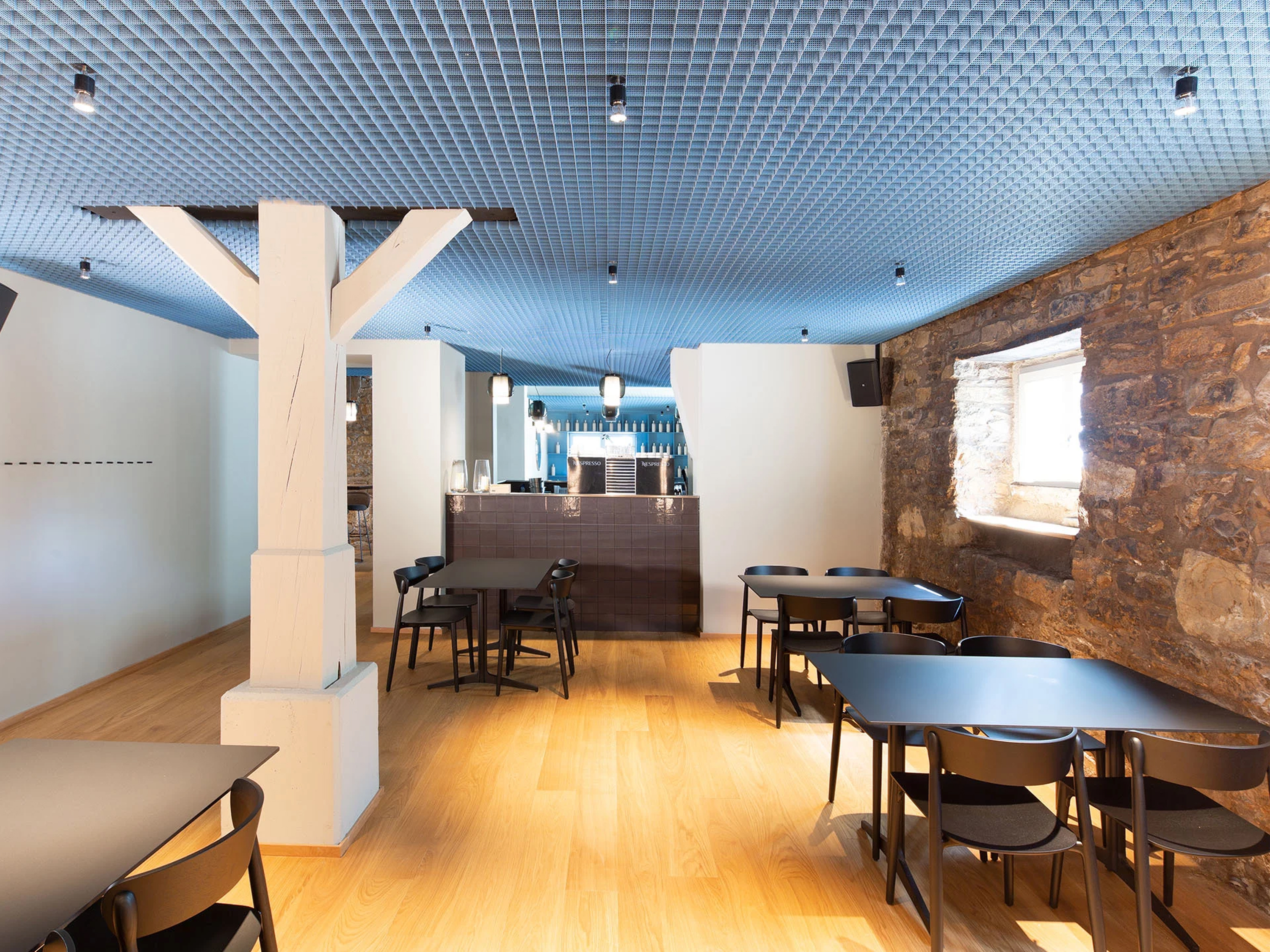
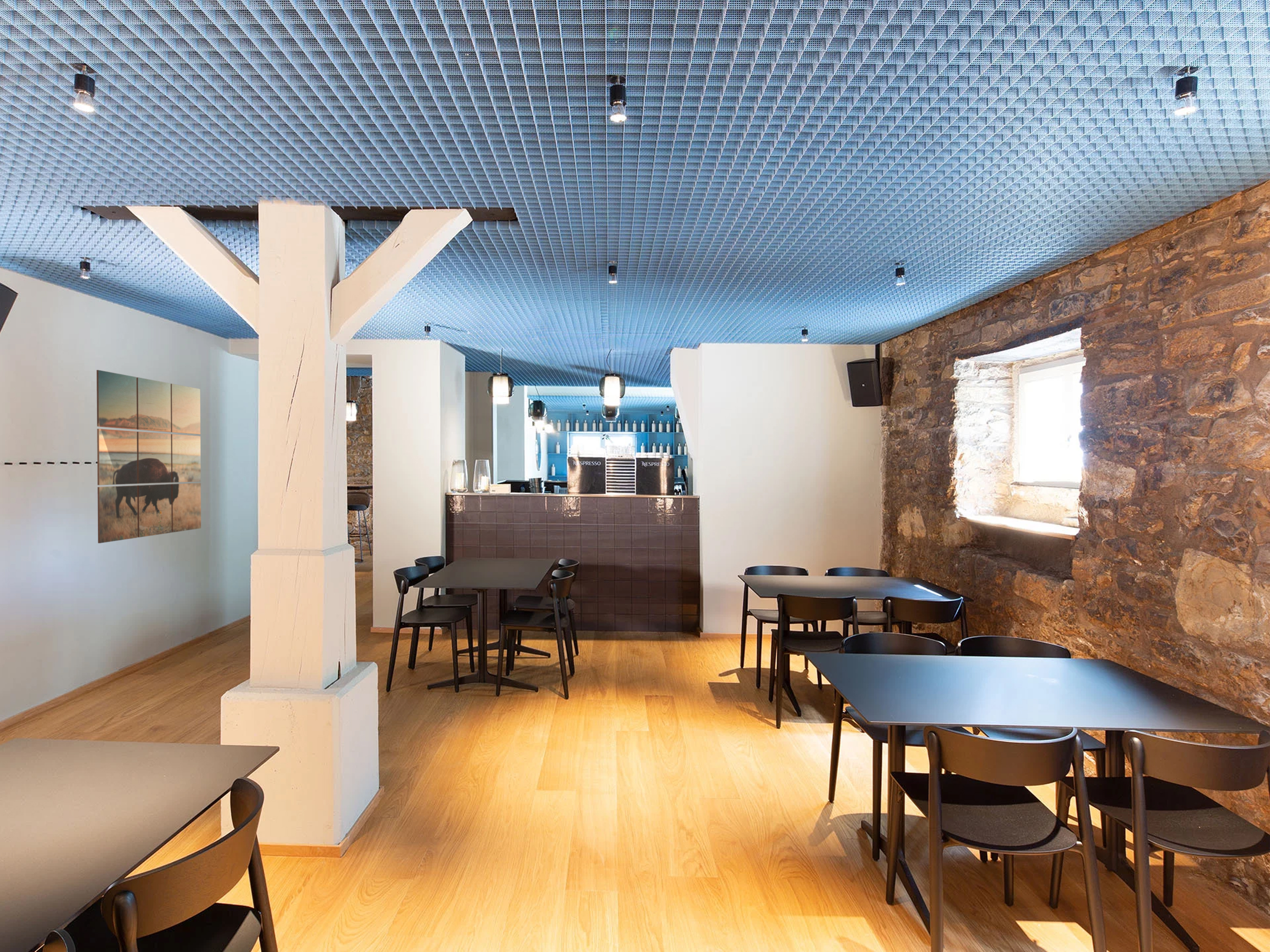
+ wall art (154, 458)
